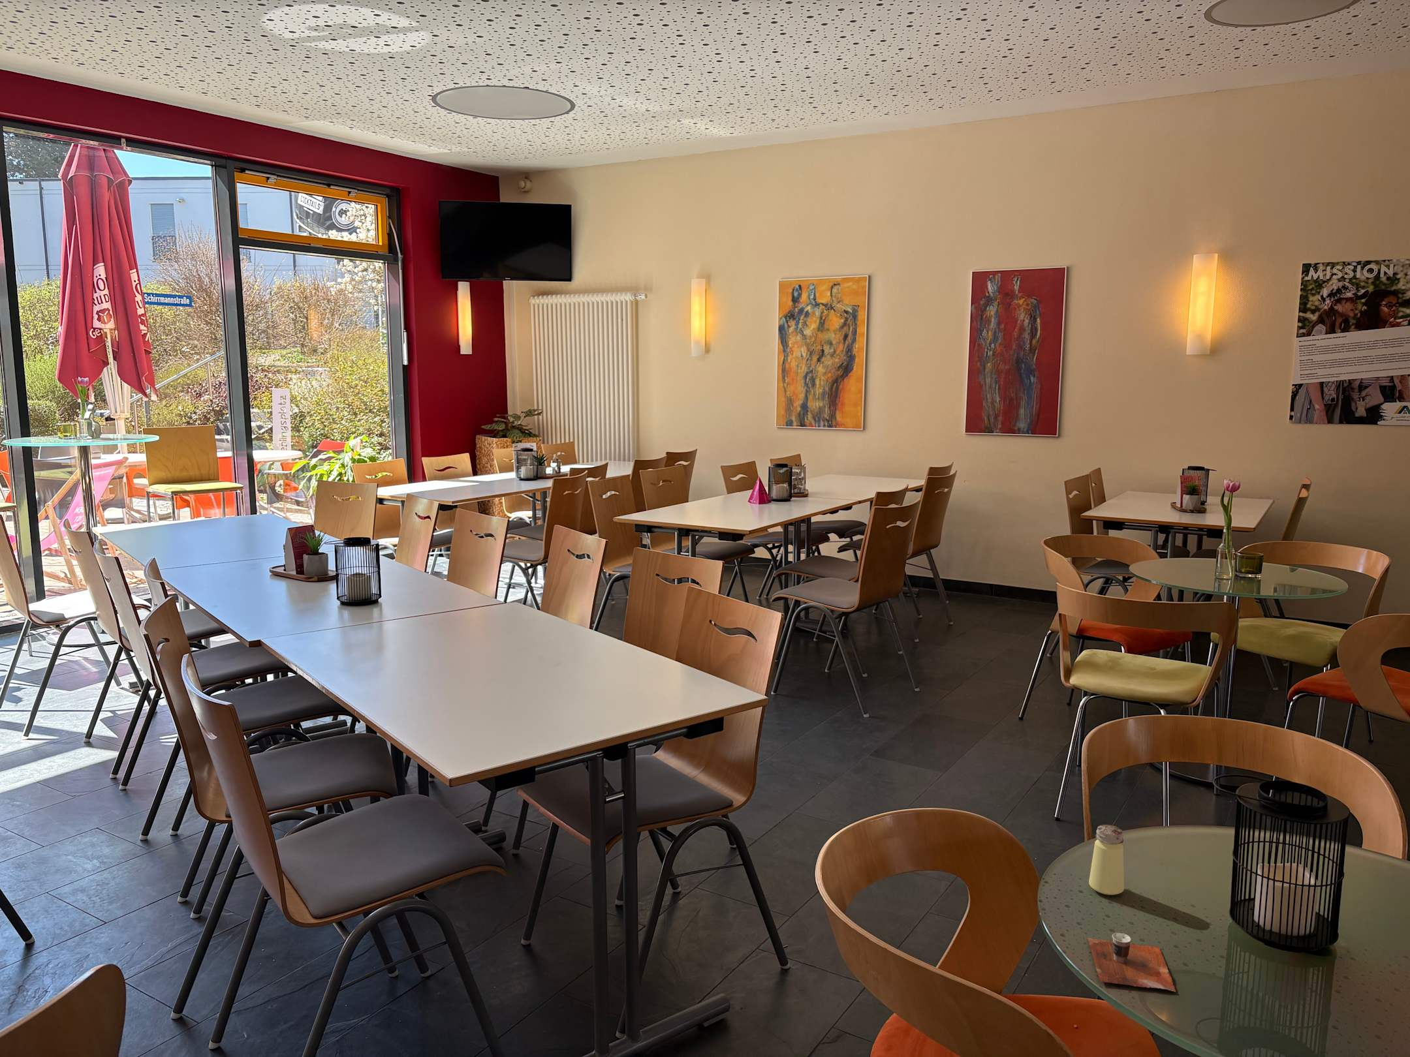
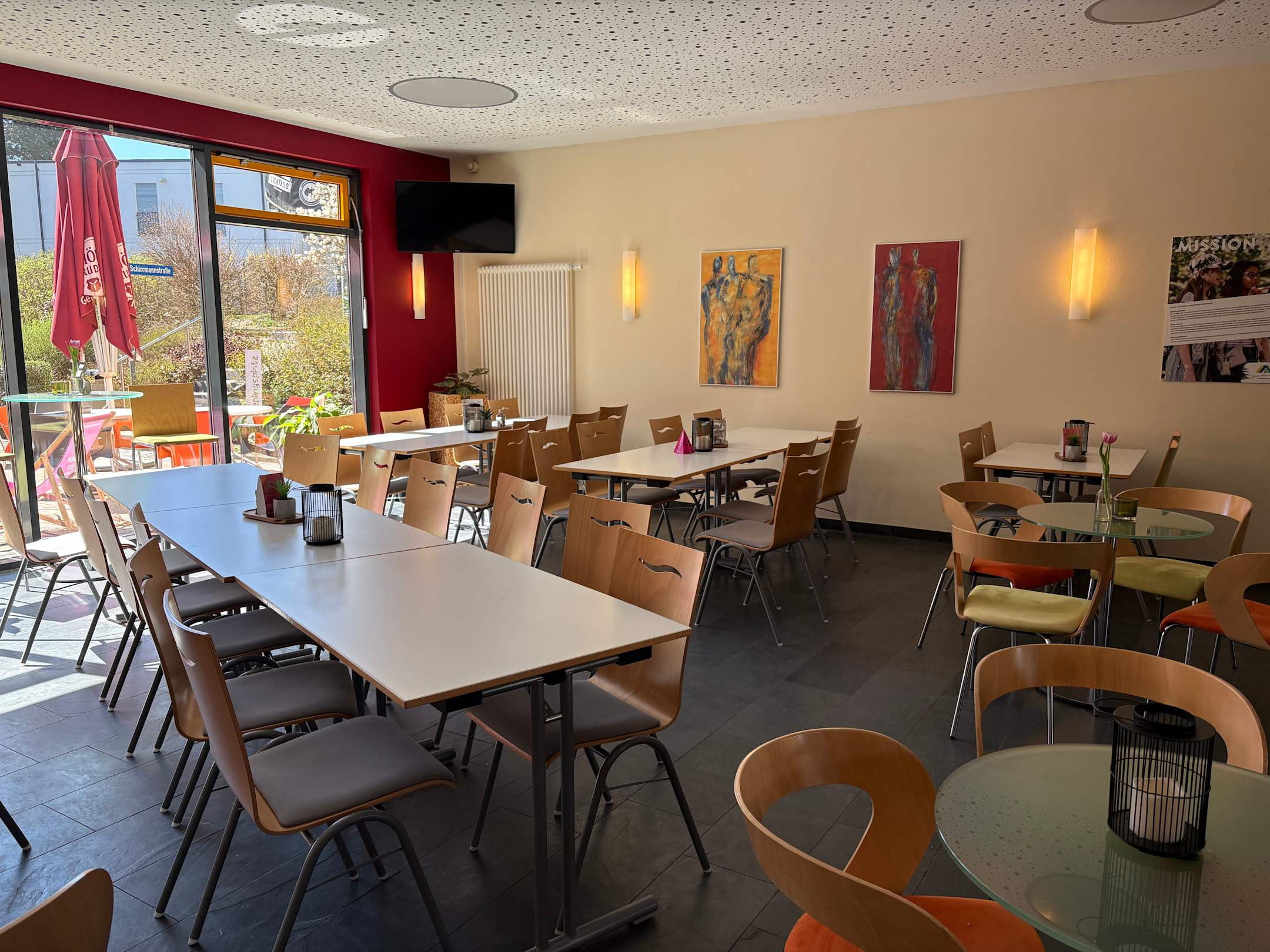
- saltshaker (1108, 858)
- cup (1130, 953)
